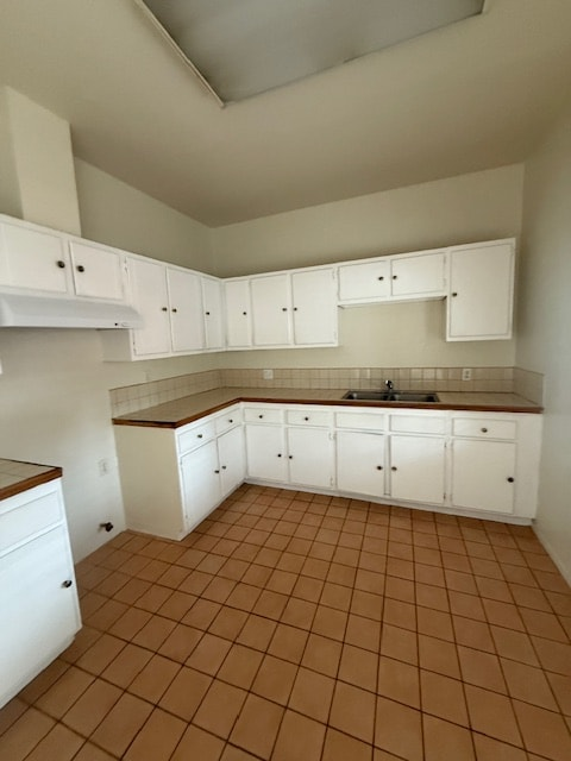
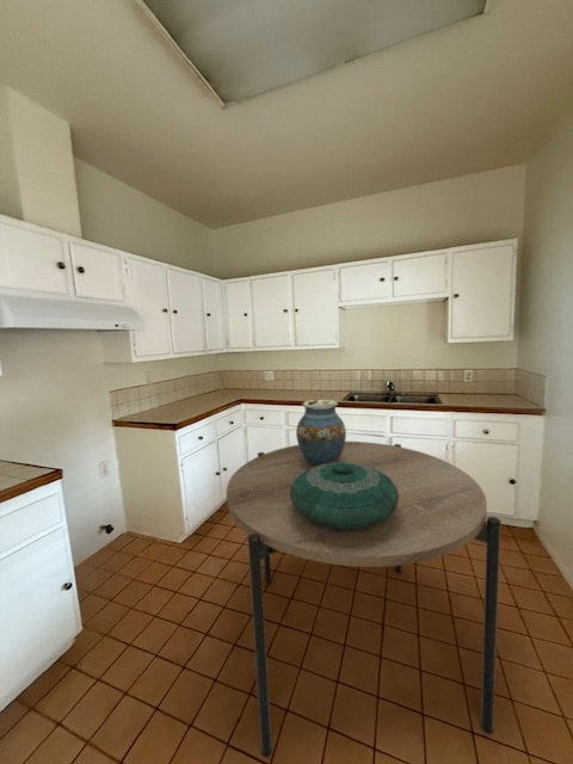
+ dining table (347, 559)
+ vase (320, 432)
+ decorative bowl (343, 486)
